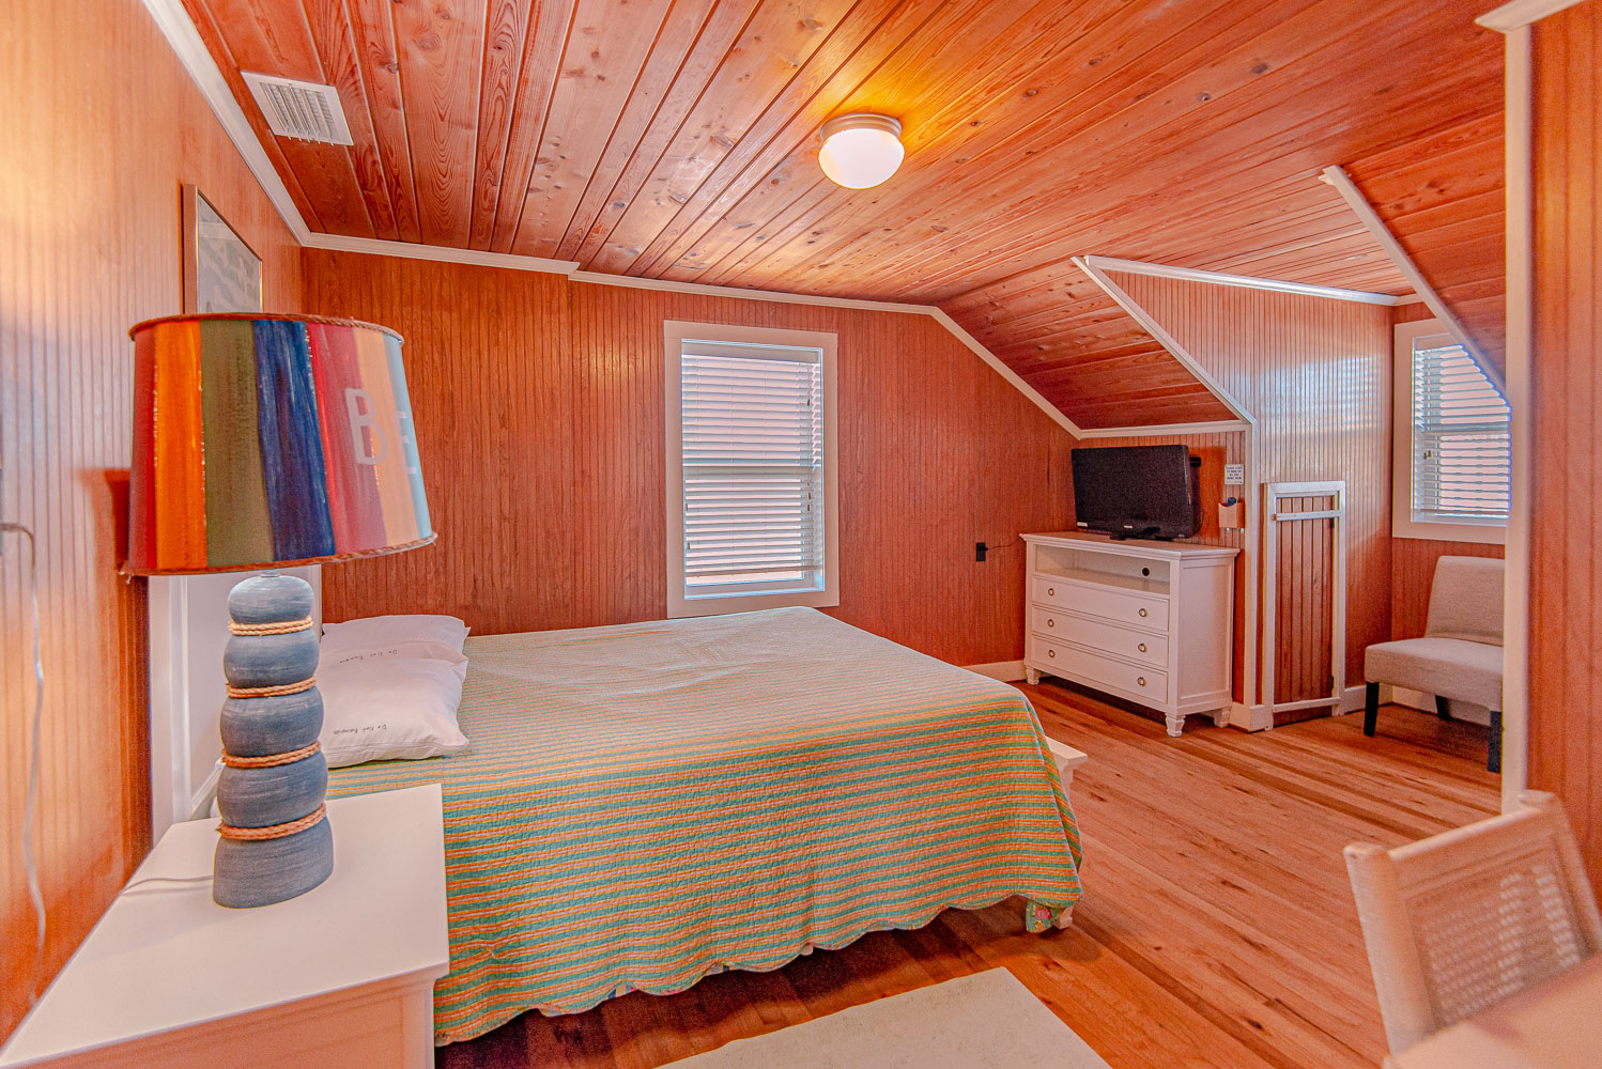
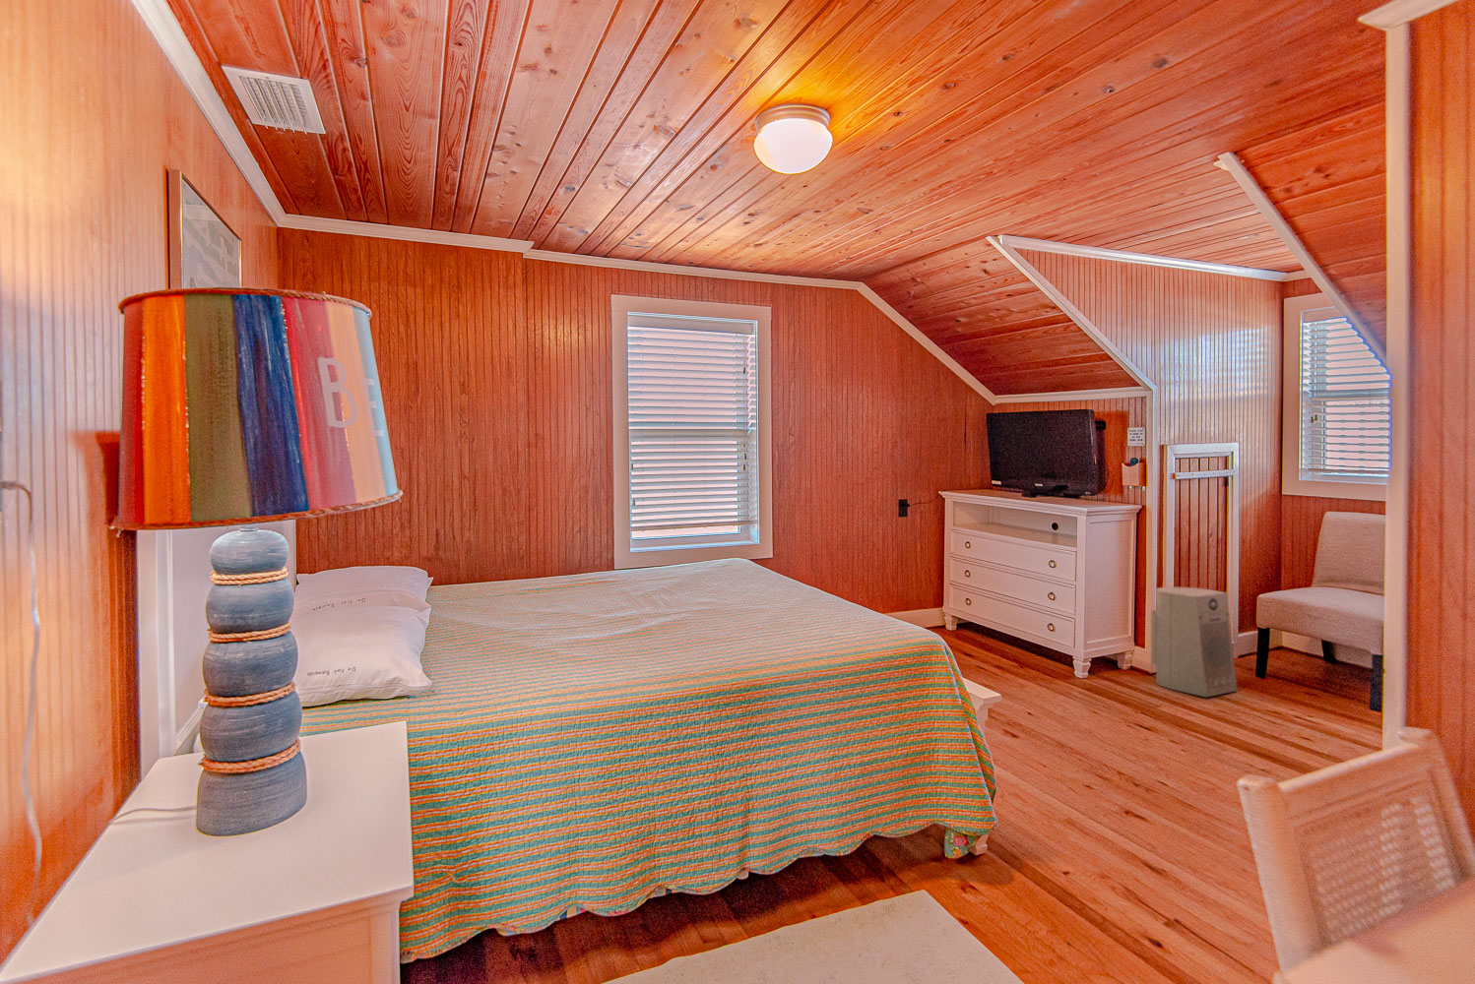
+ fan (1187, 638)
